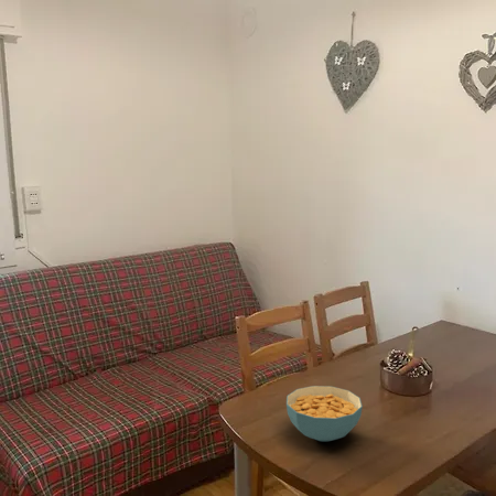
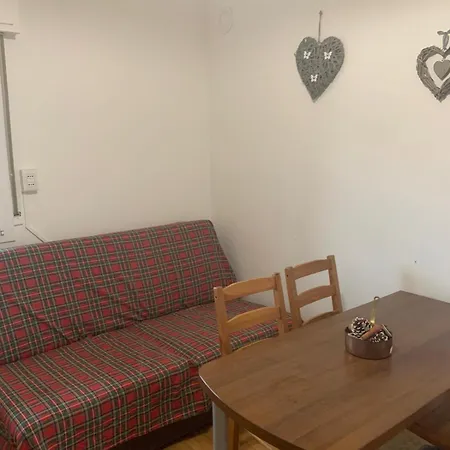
- cereal bowl (323, 418)
